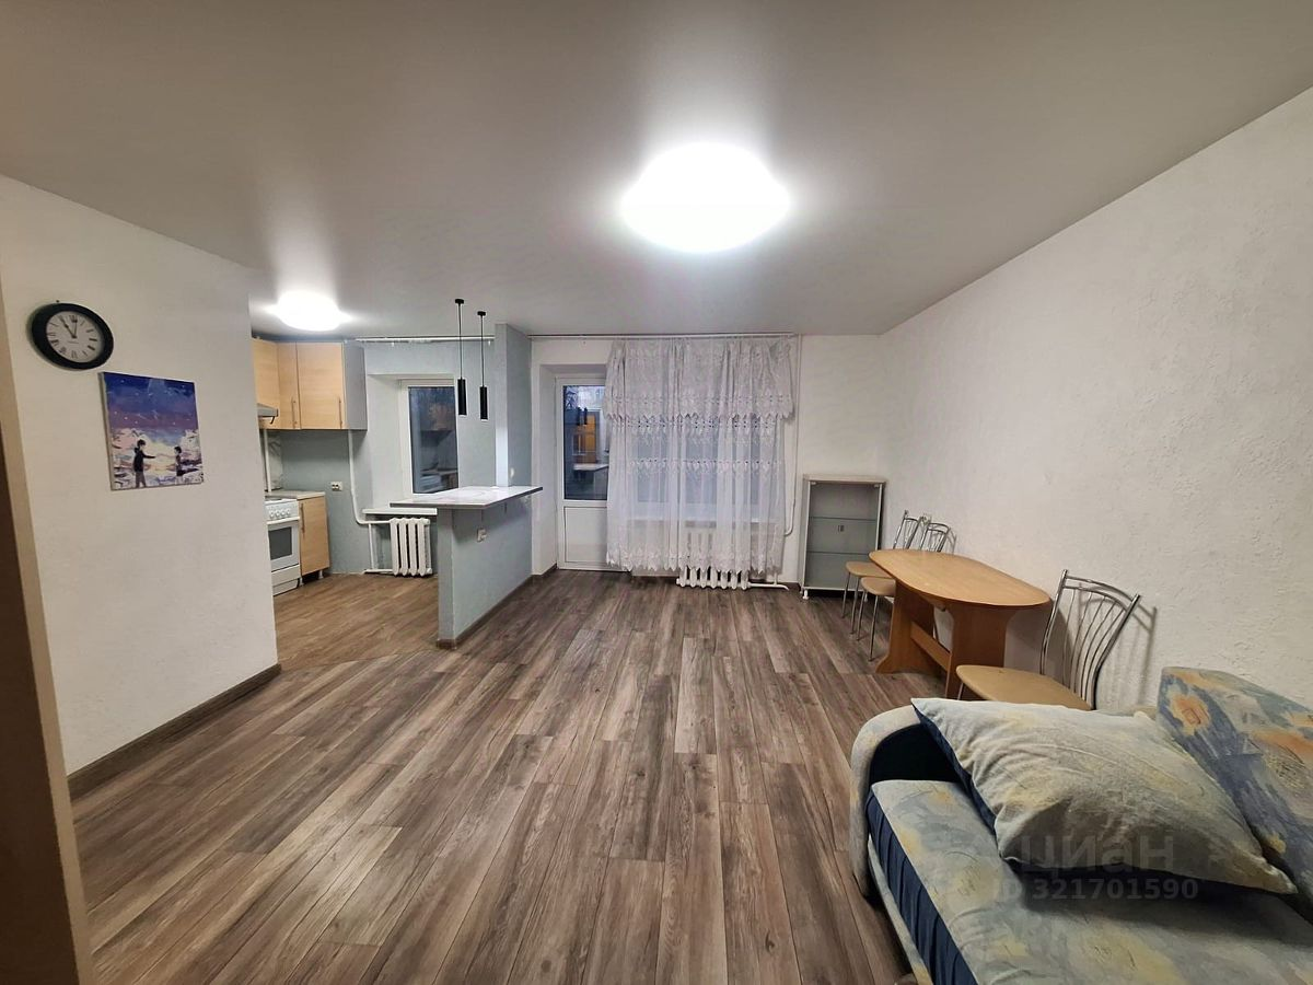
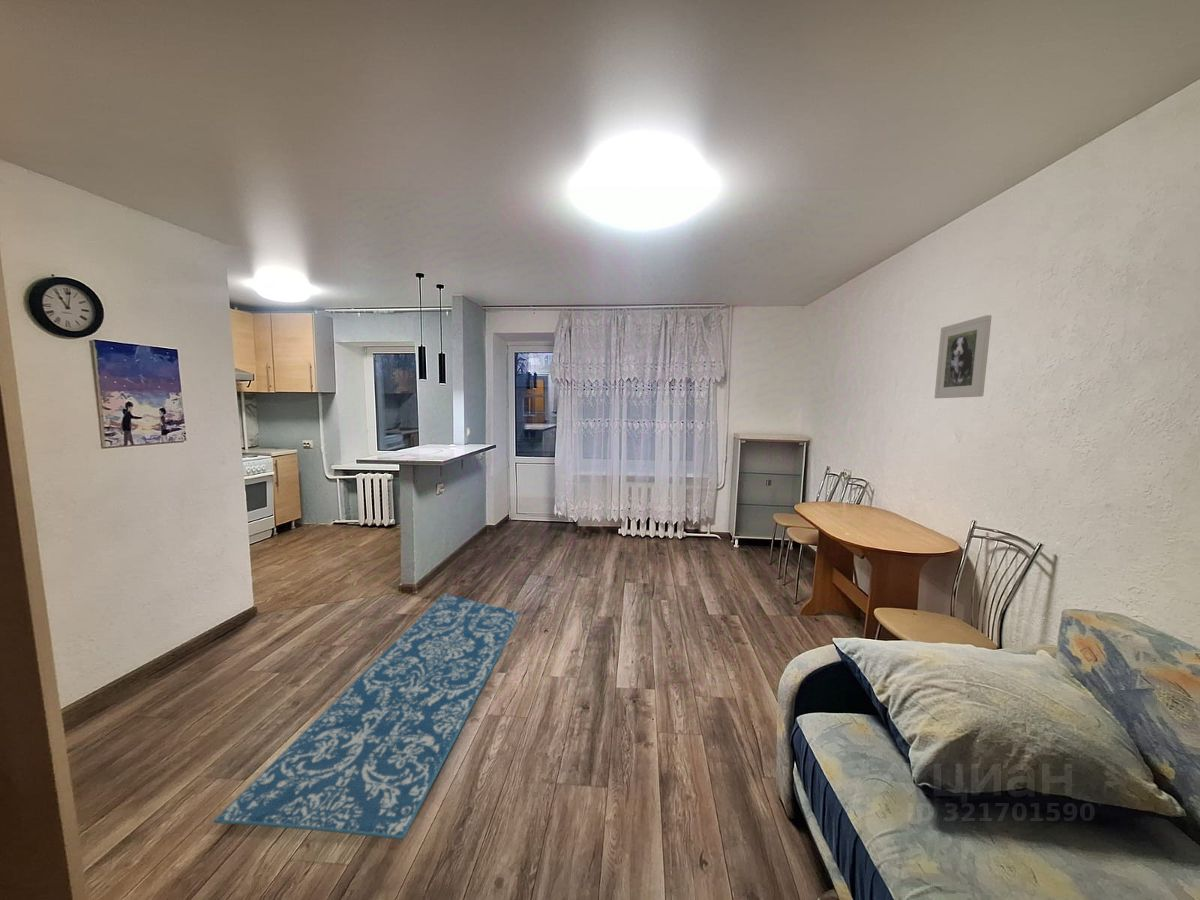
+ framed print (960, 360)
+ rug (447, 646)
